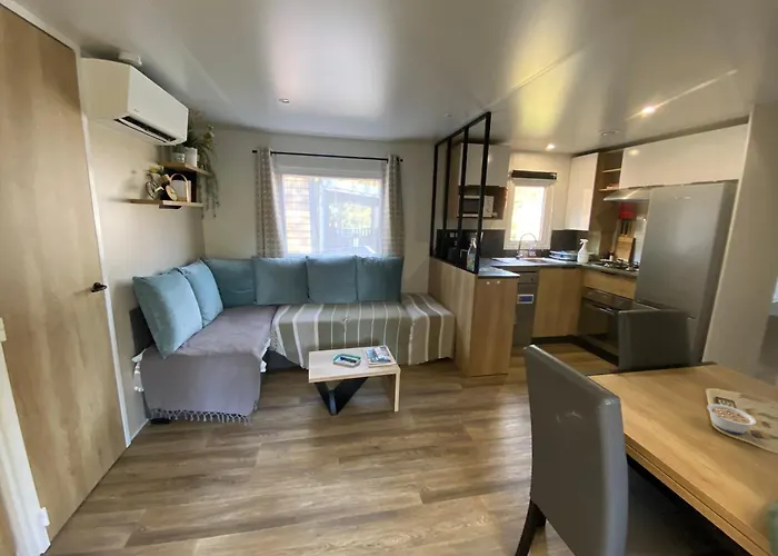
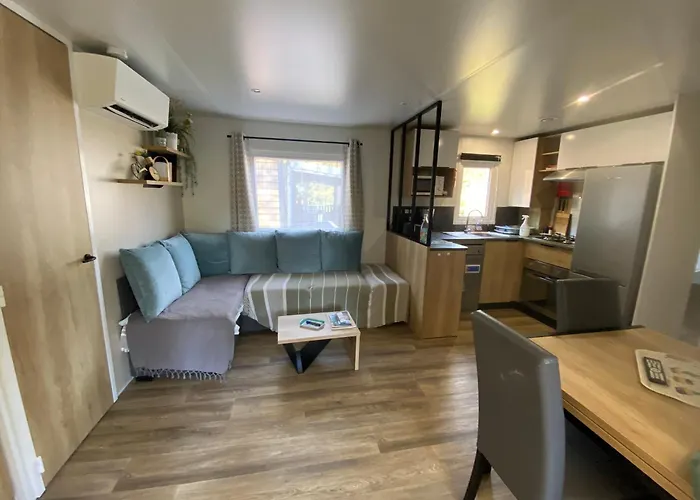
- legume (729, 419)
